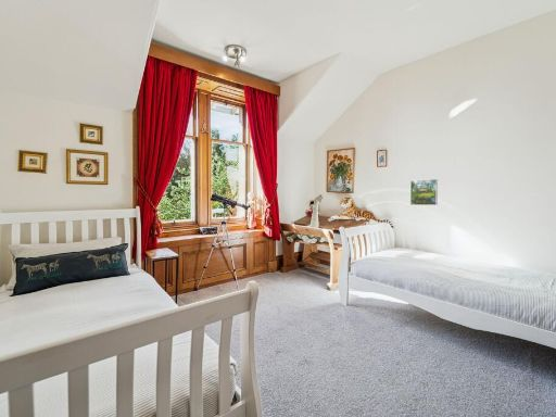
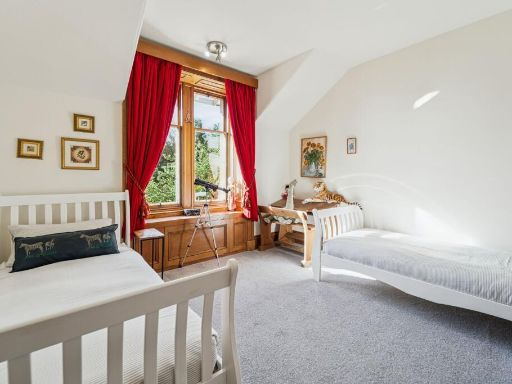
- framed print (424, 192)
